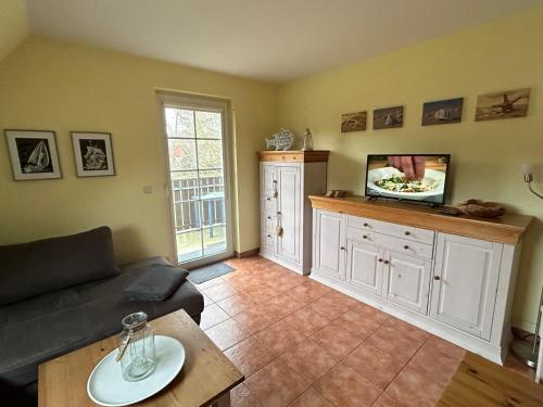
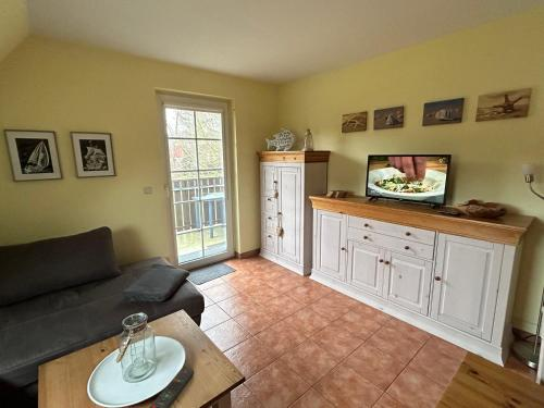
+ remote control (173, 388)
